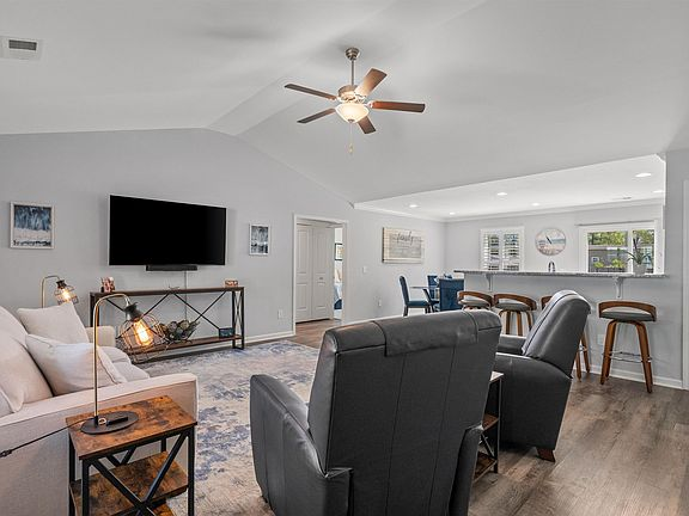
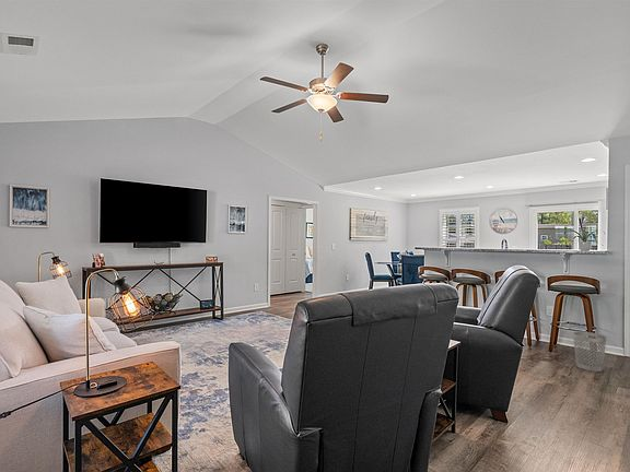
+ wastebasket (588, 351)
